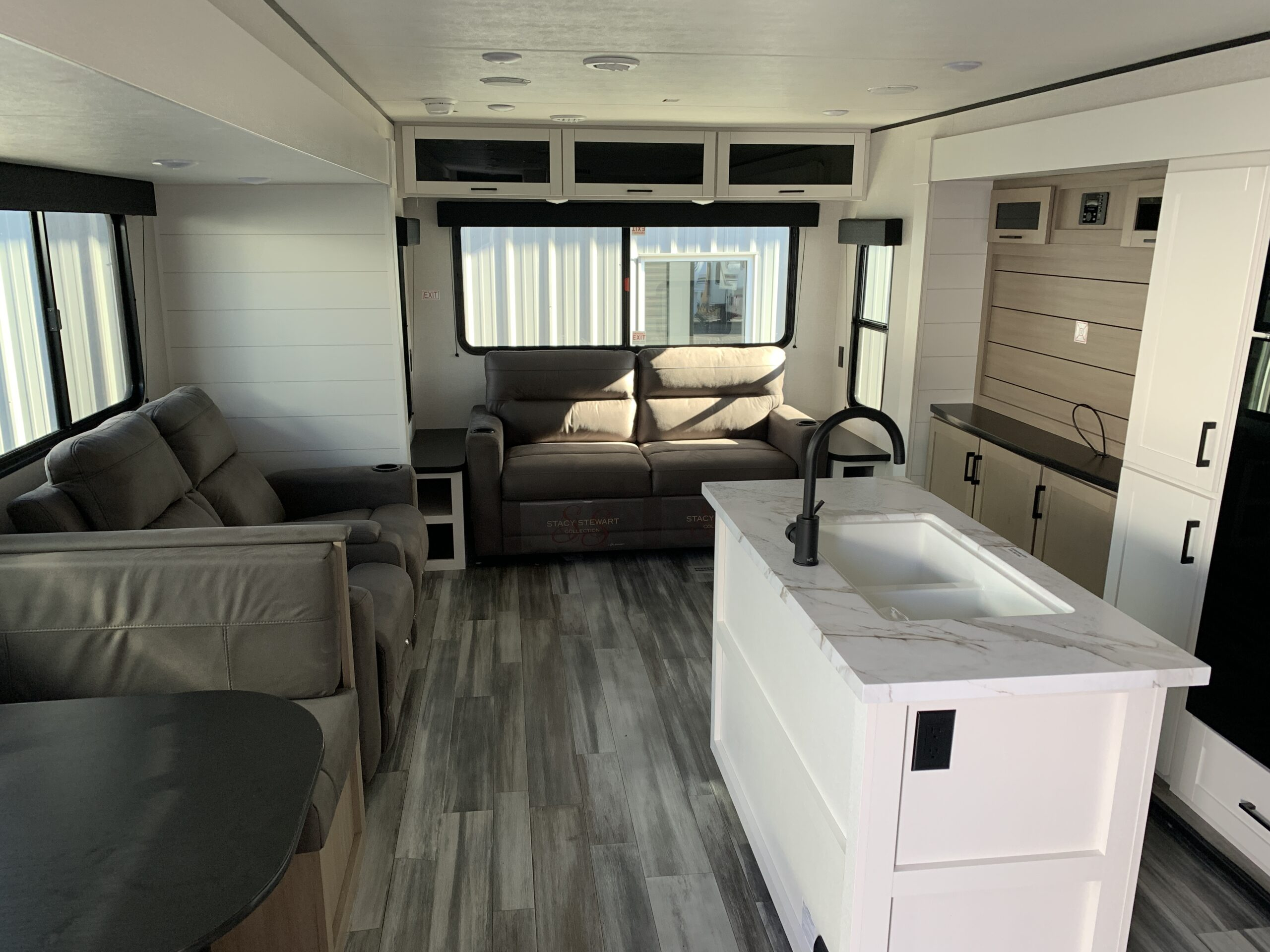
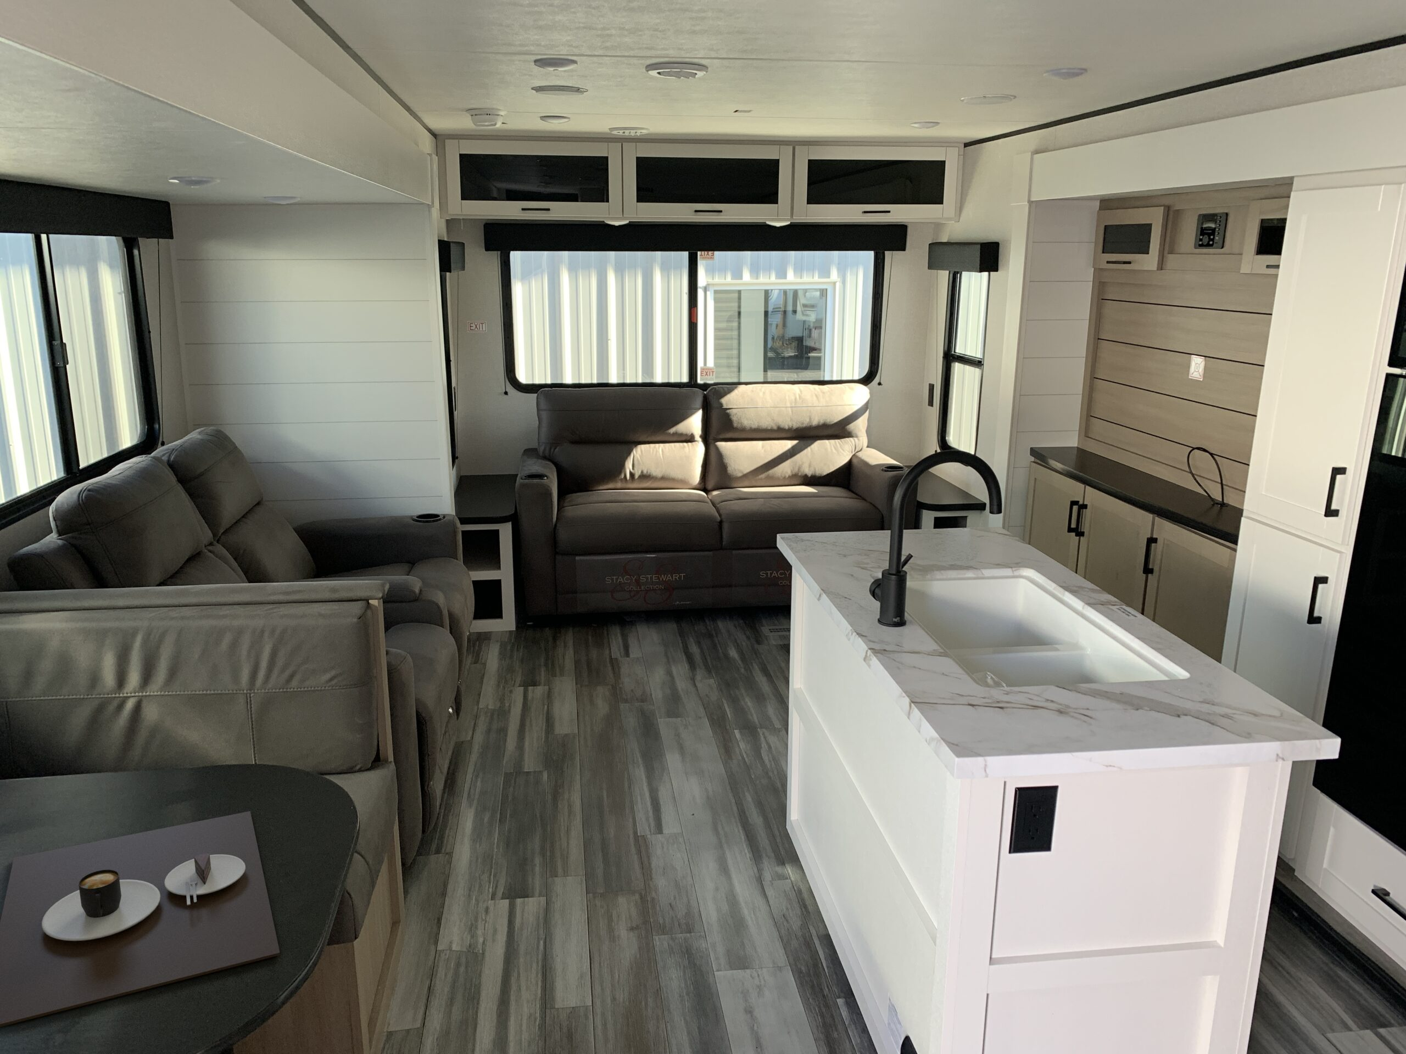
+ place mat (135, 886)
